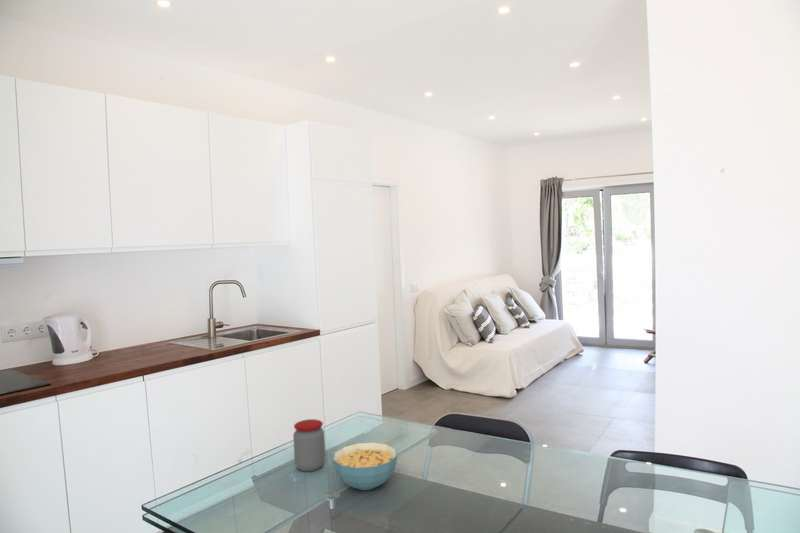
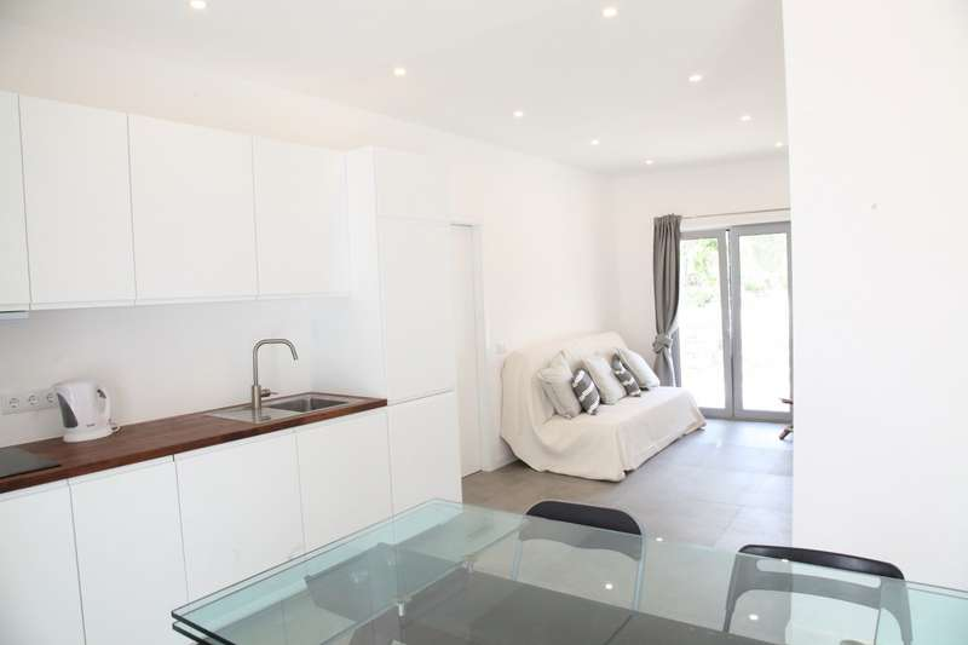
- cereal bowl (365, 470)
- jar (309, 444)
